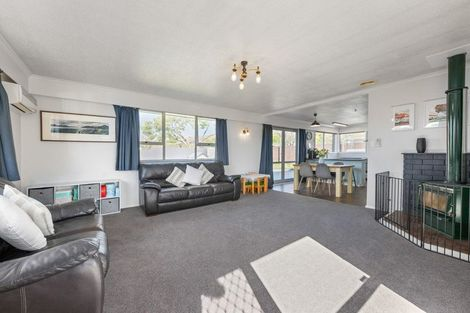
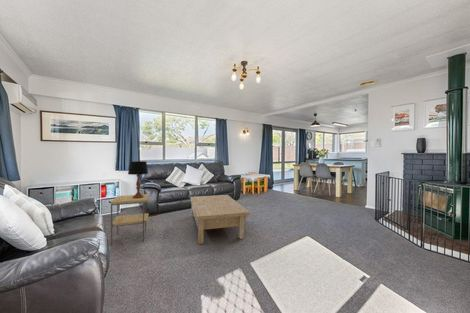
+ side table (131, 217)
+ table lamp (138, 179)
+ coffee table (215, 214)
